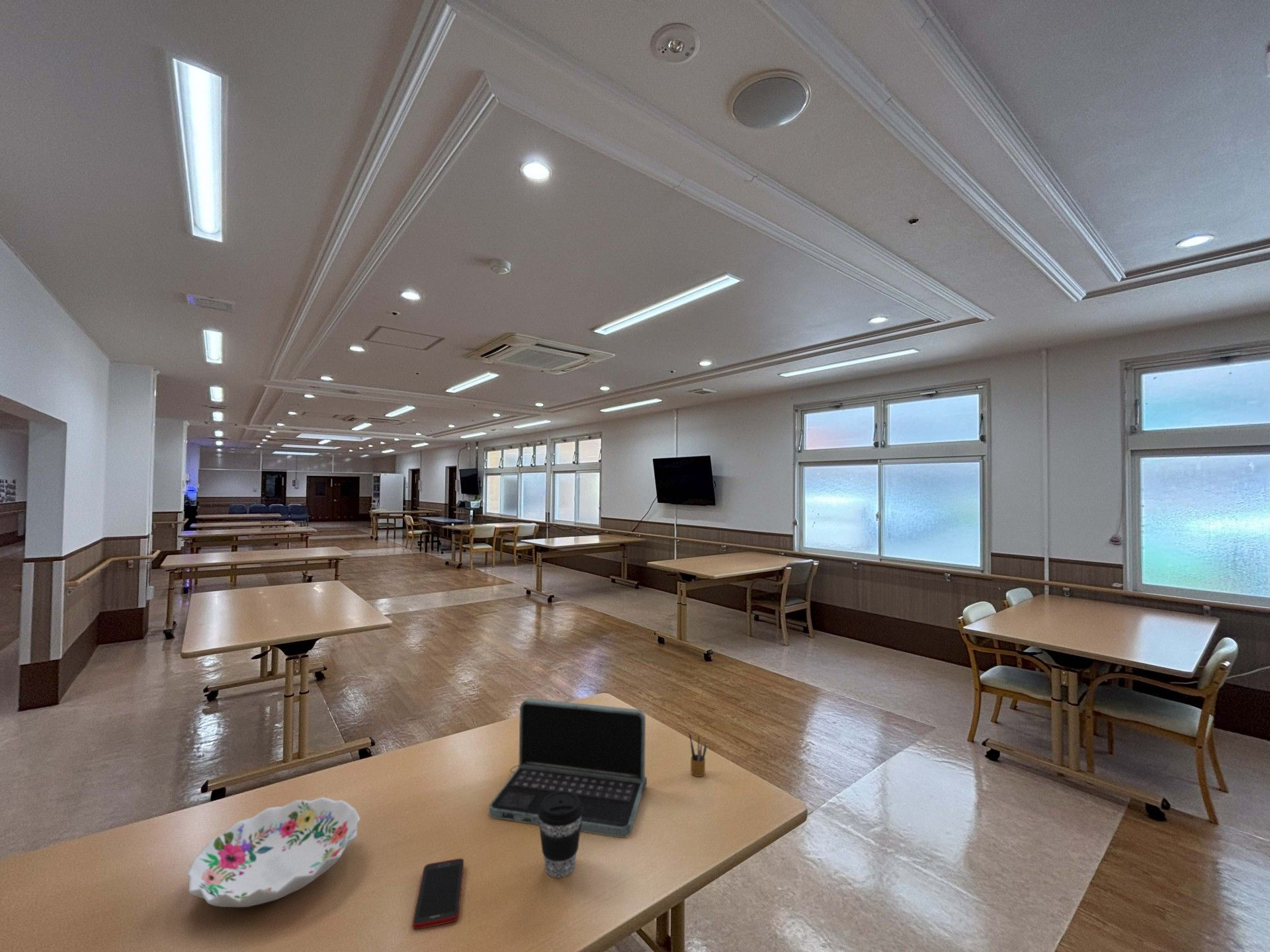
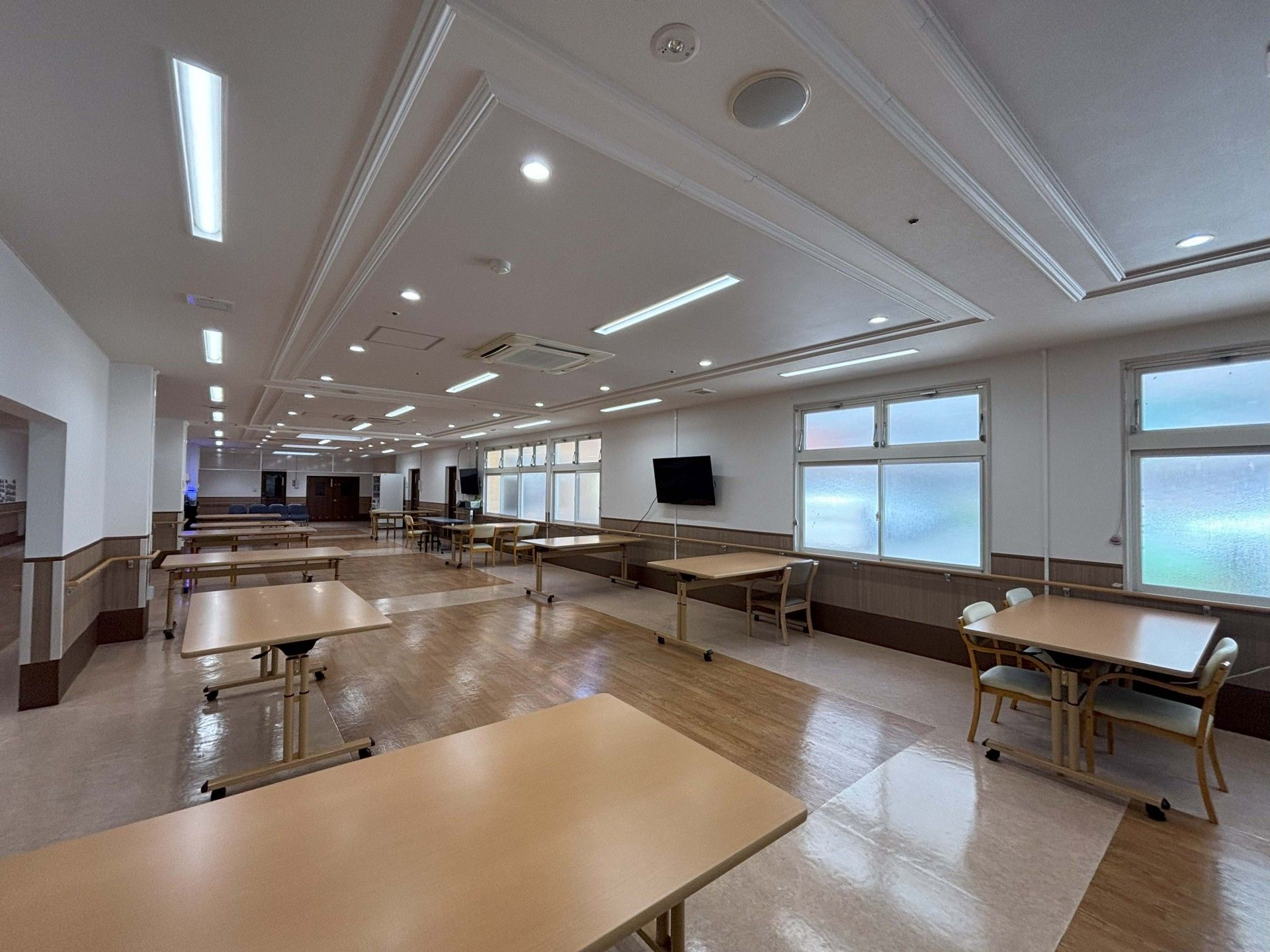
- coffee cup (560, 834)
- cell phone (440, 891)
- decorative bowl (280, 855)
- laptop (568, 756)
- pencil box (697, 754)
